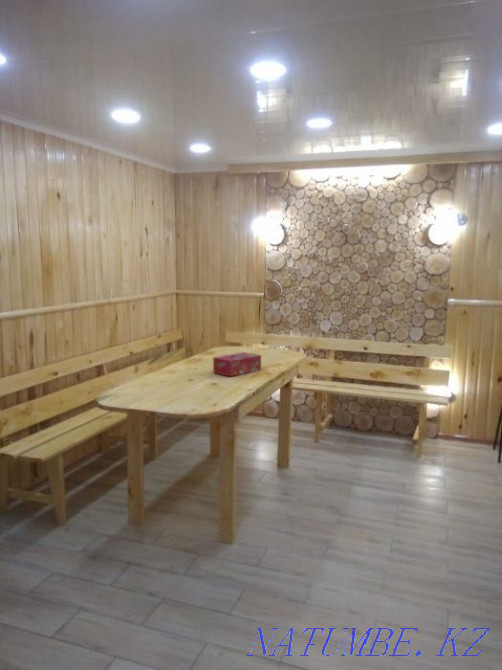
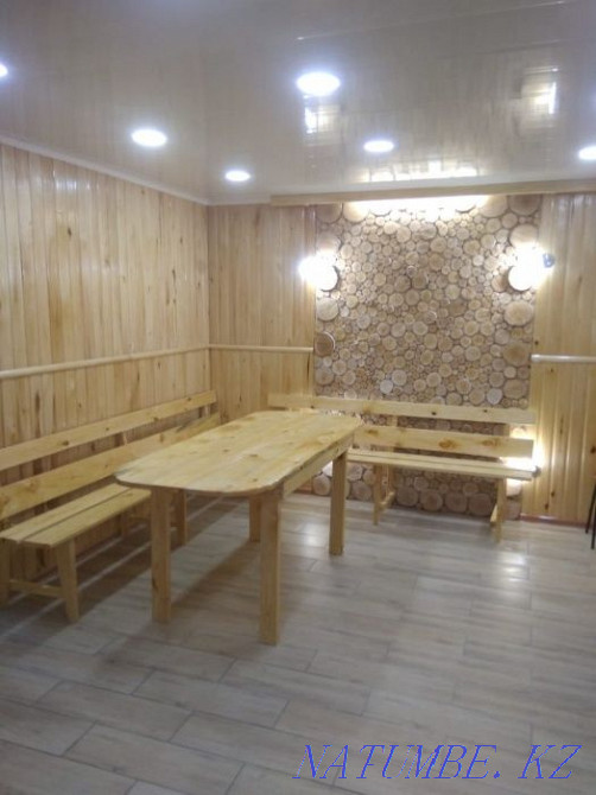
- tissue box (237, 363)
